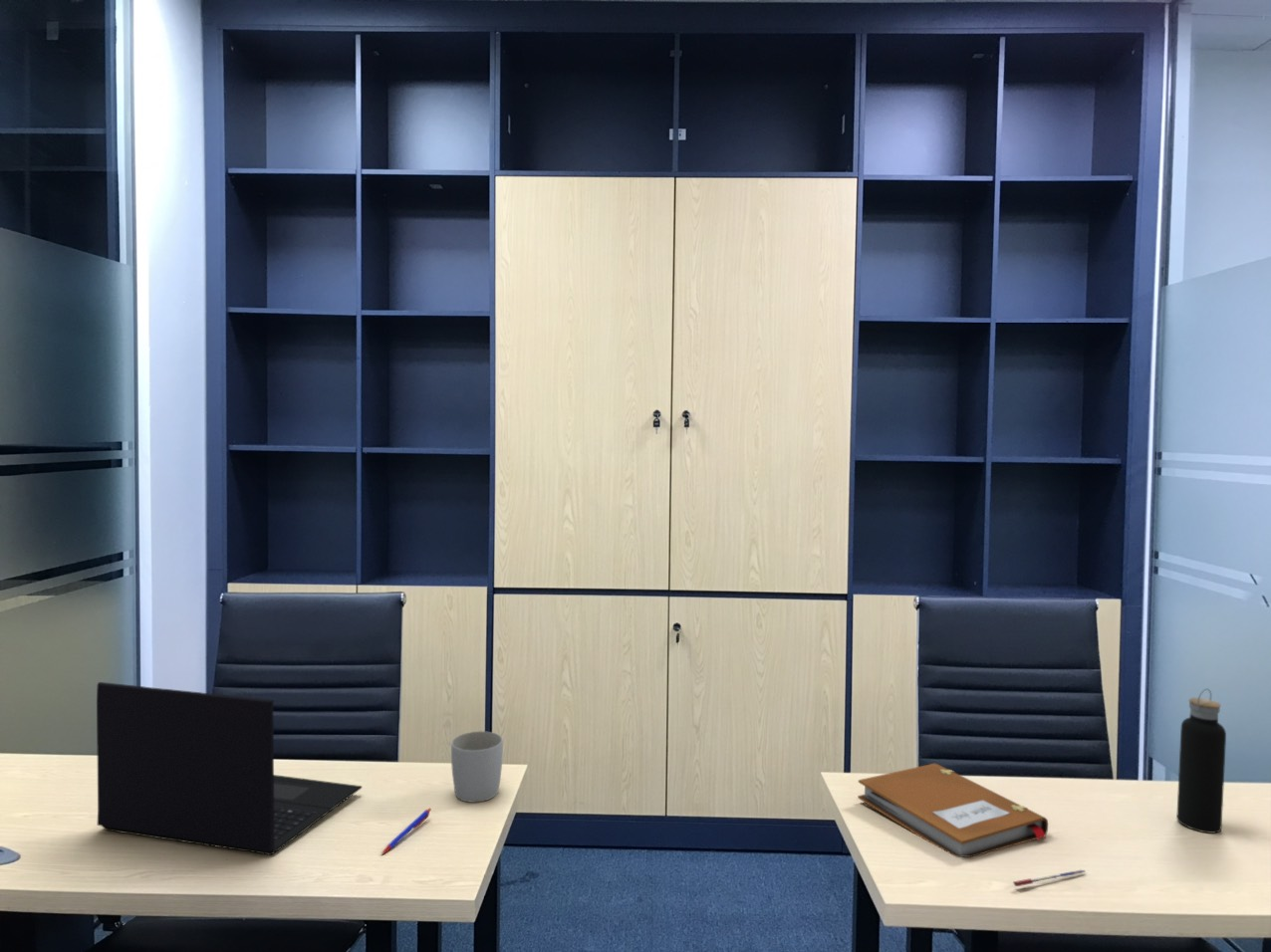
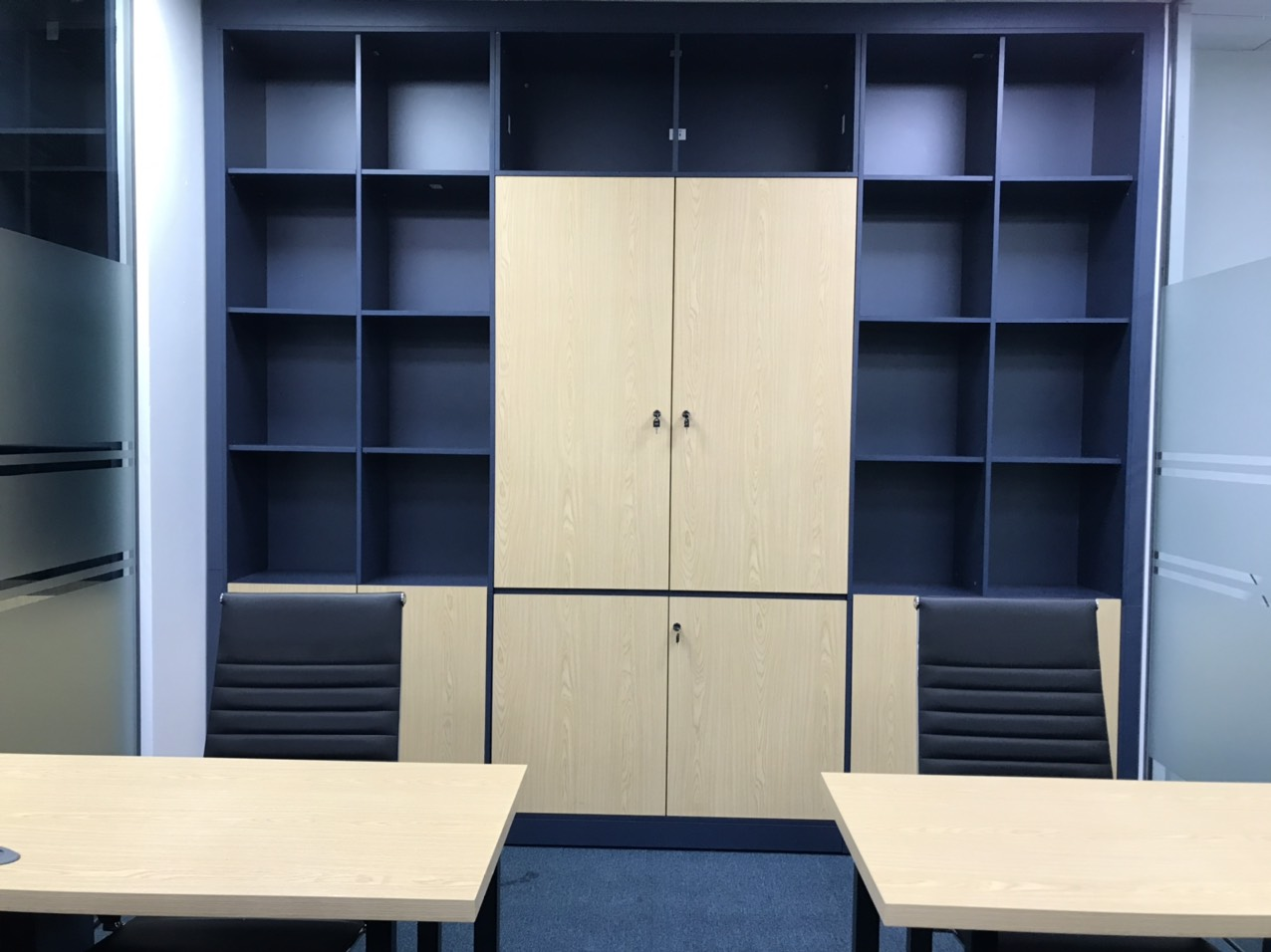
- notebook (951, 808)
- water bottle (1201, 757)
- pen (1050, 876)
- pen (406, 831)
- mug (480, 763)
- laptop (236, 741)
